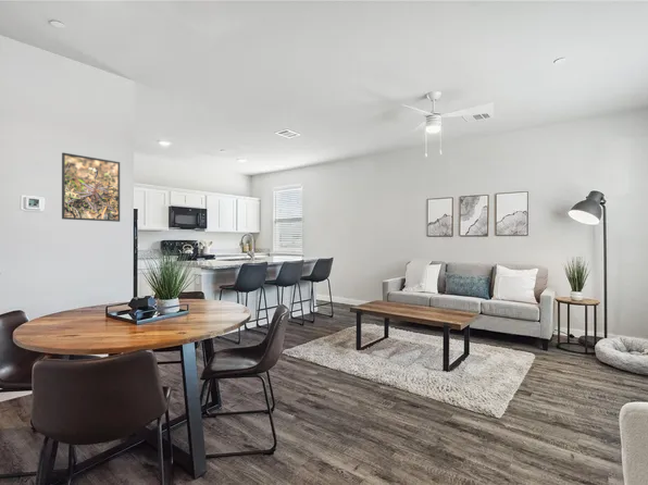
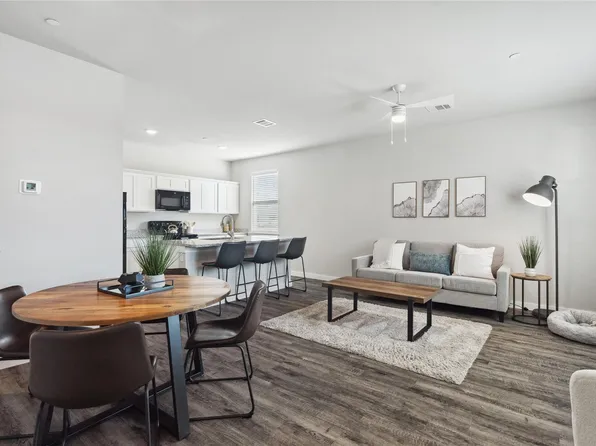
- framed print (92, 188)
